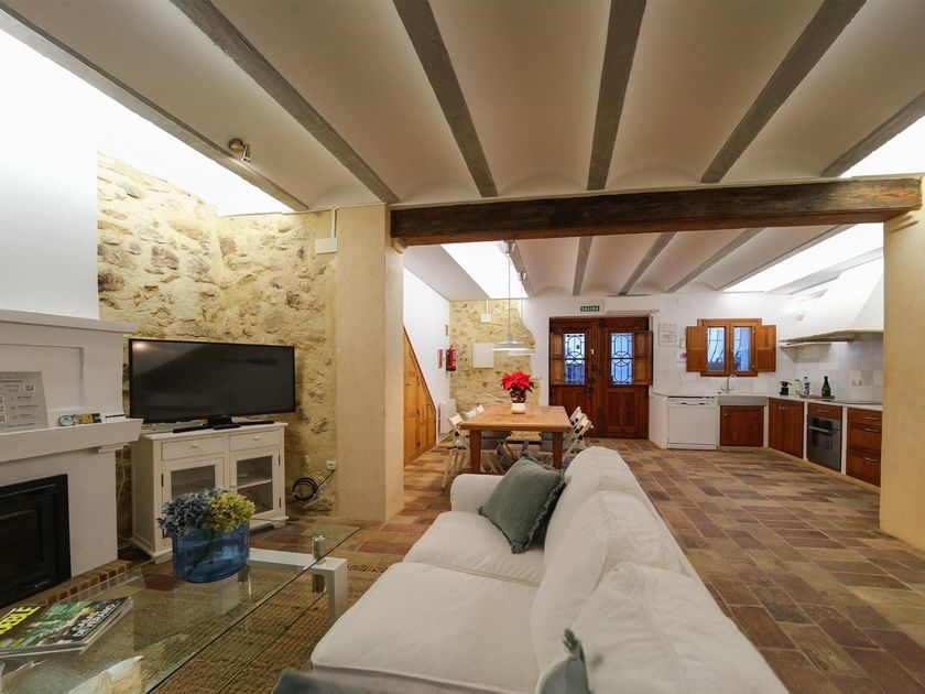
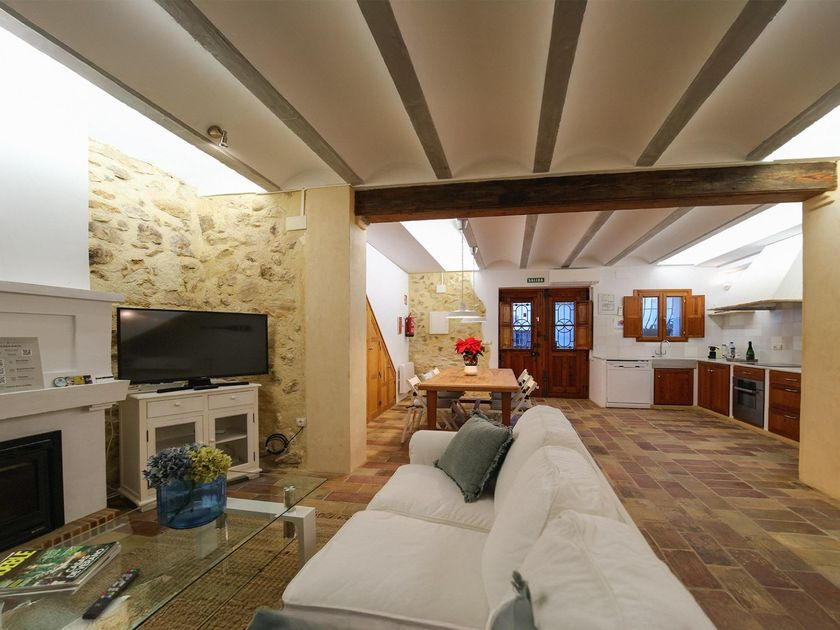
+ remote control (113, 591)
